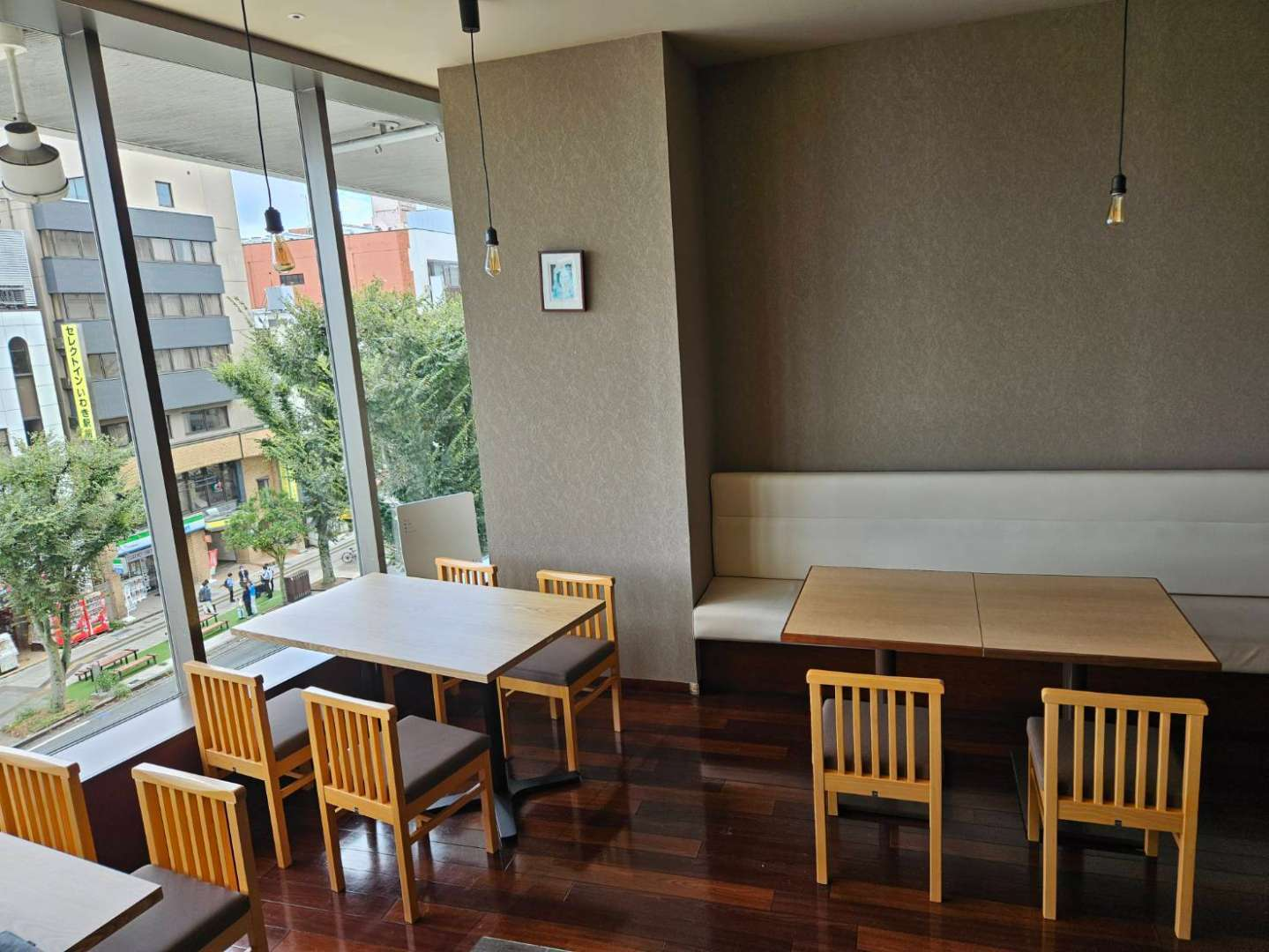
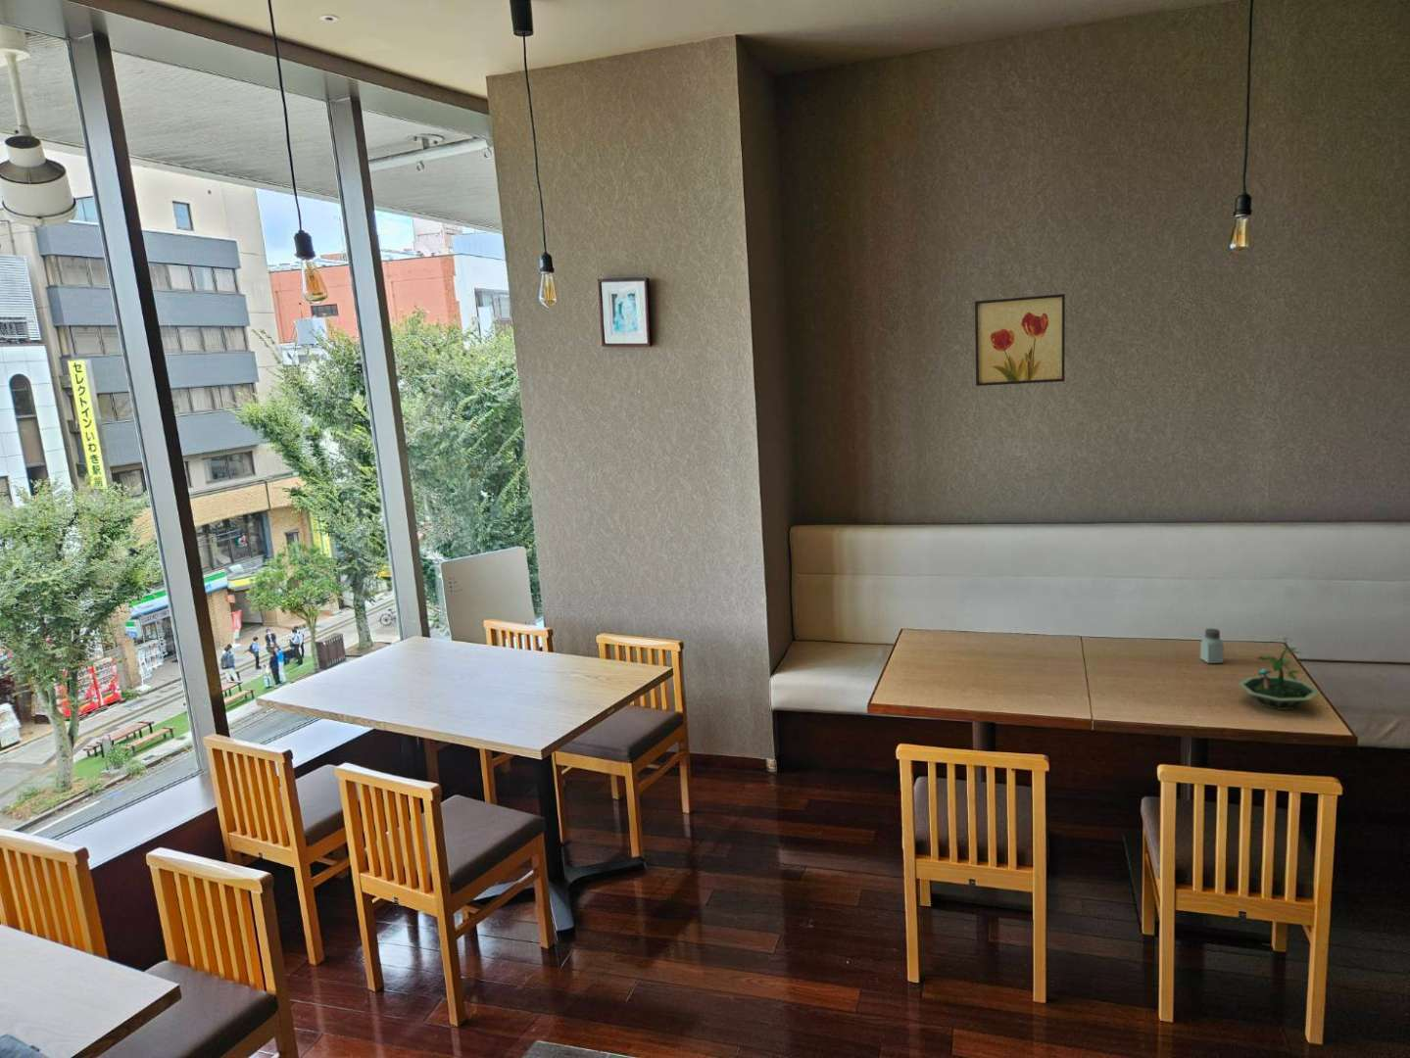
+ terrarium (1281, 653)
+ saltshaker (1212, 646)
+ wall art (1019, 341)
